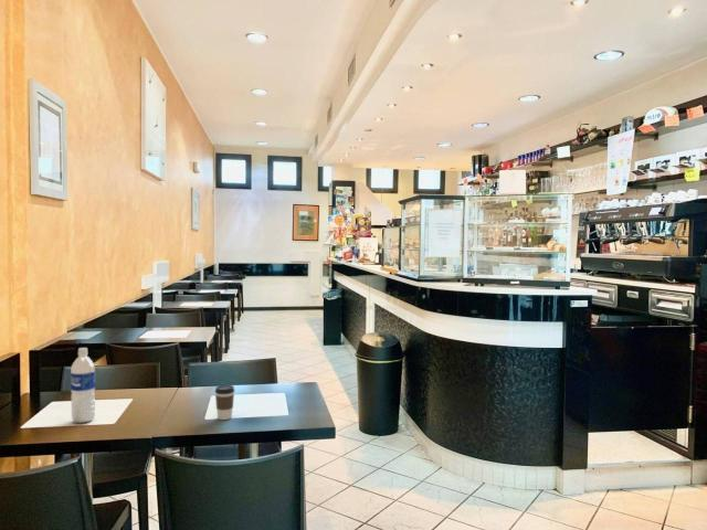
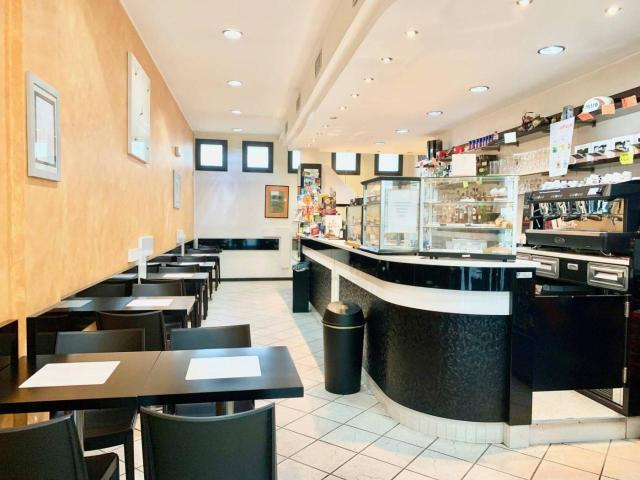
- water bottle (83, 384)
- coffee cup (224, 402)
